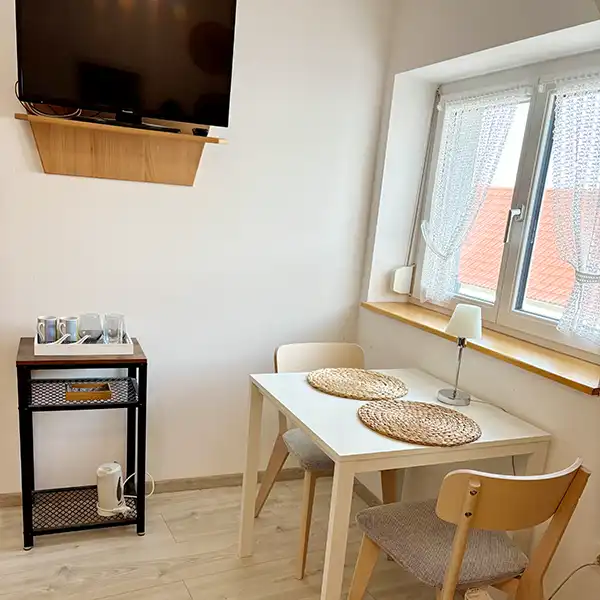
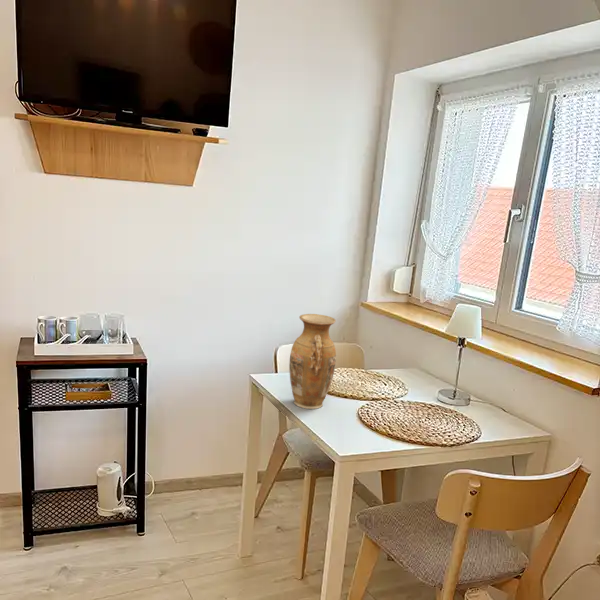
+ vase (312, 361)
